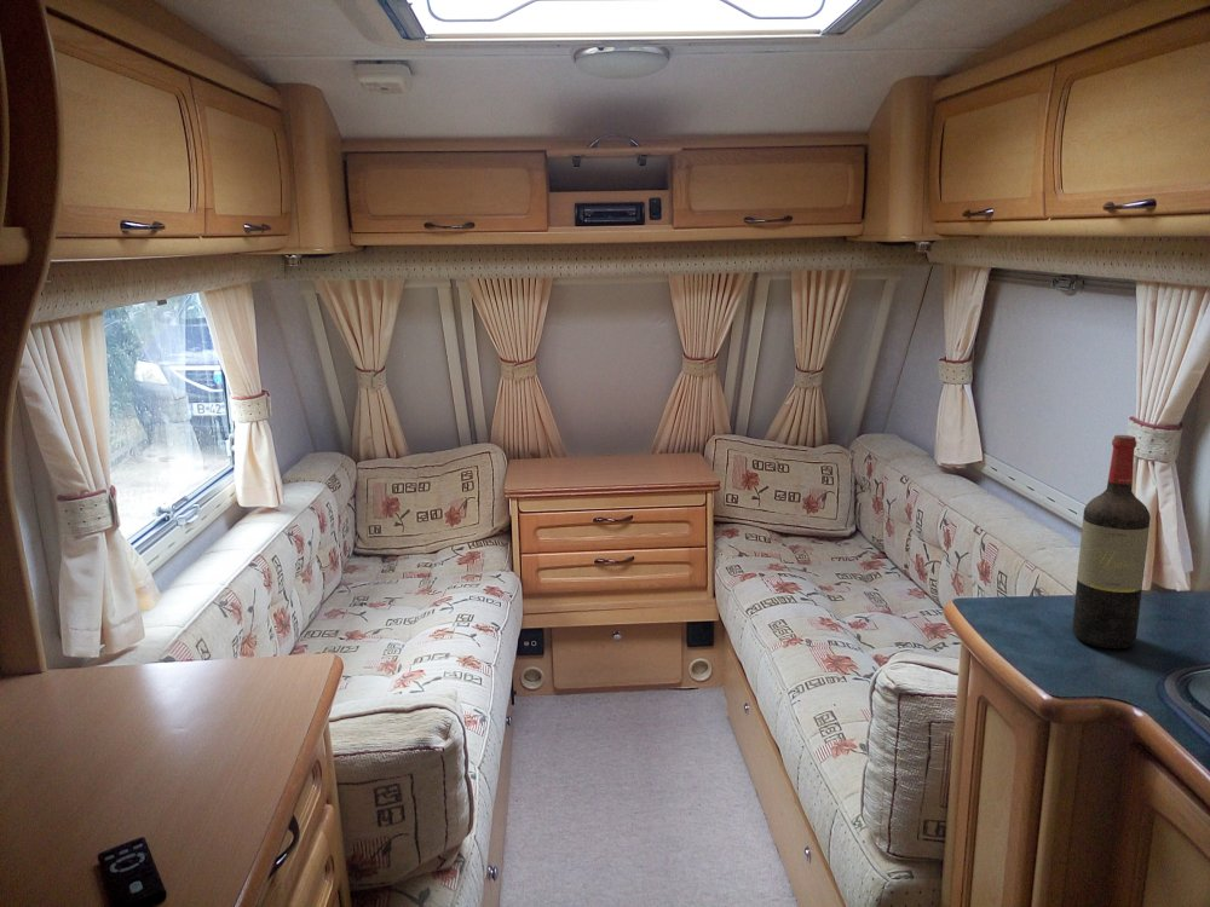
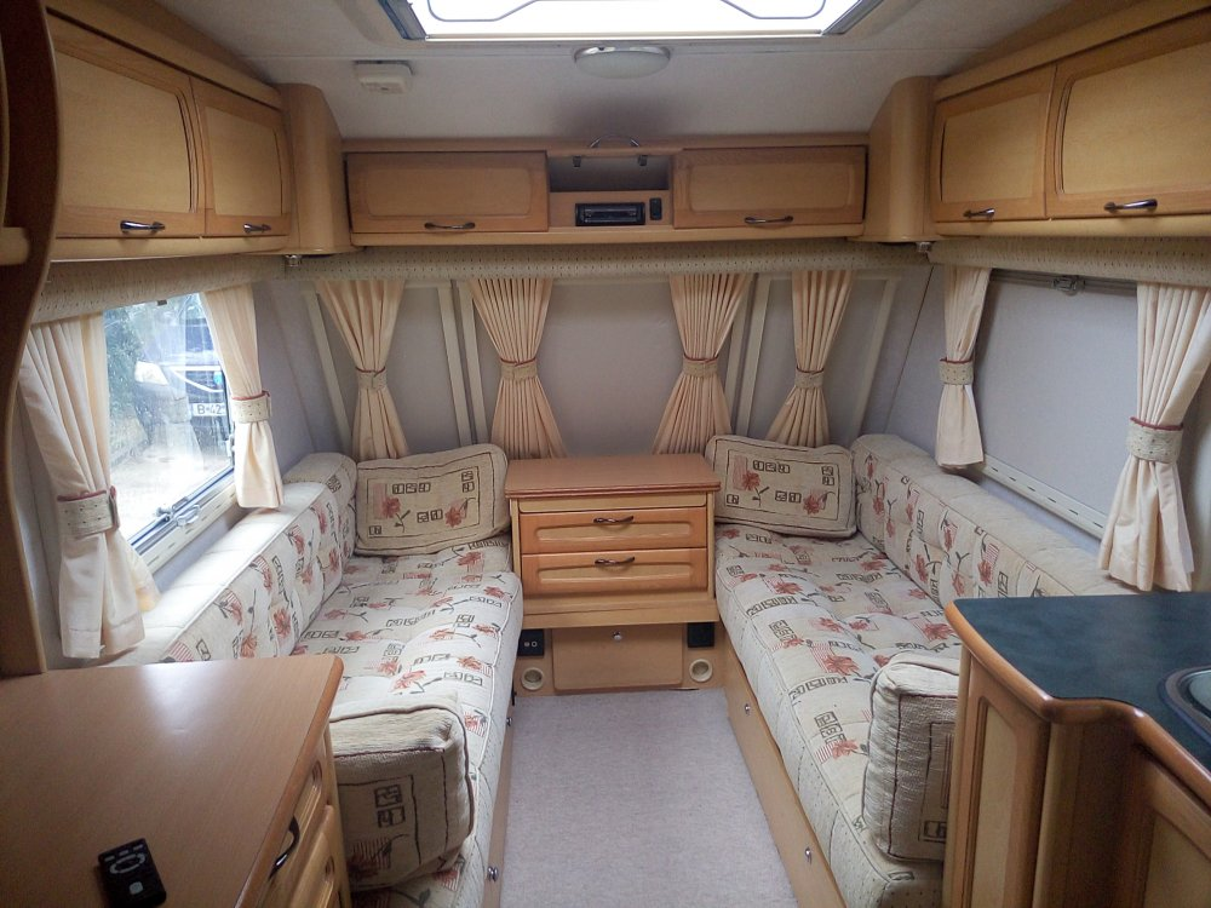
- wine bottle (1113, 539)
